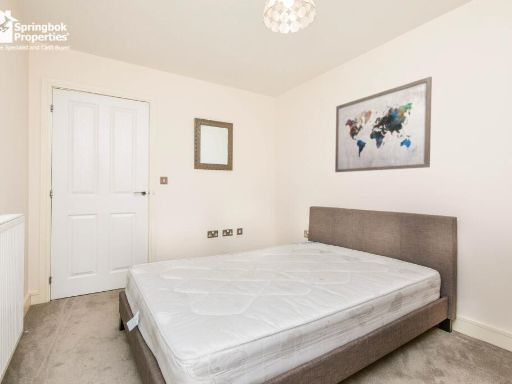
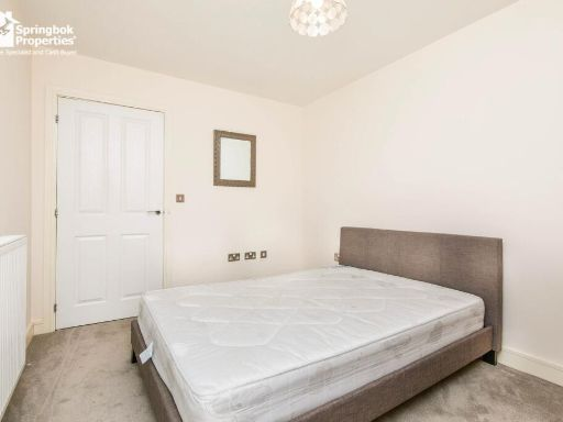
- wall art (375, 132)
